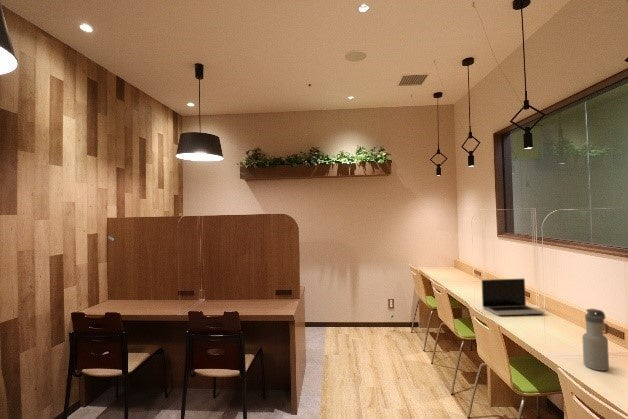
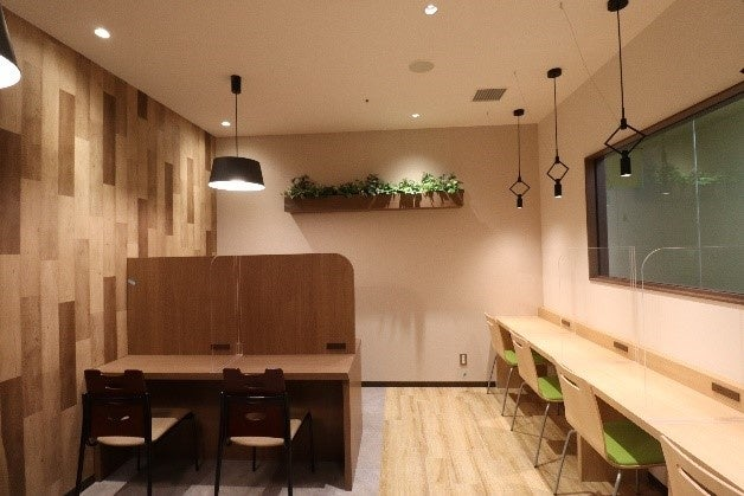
- laptop (511, 296)
- water bottle (595, 338)
